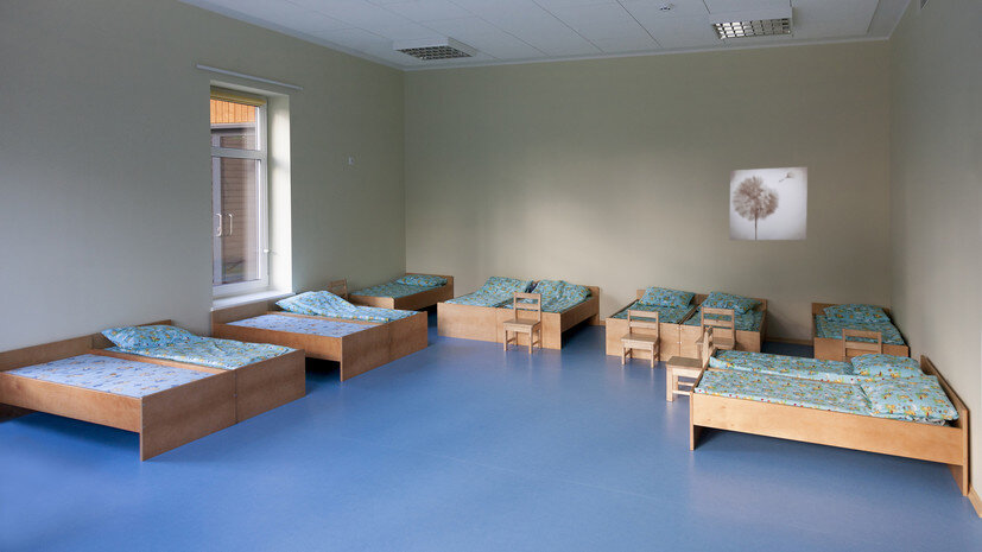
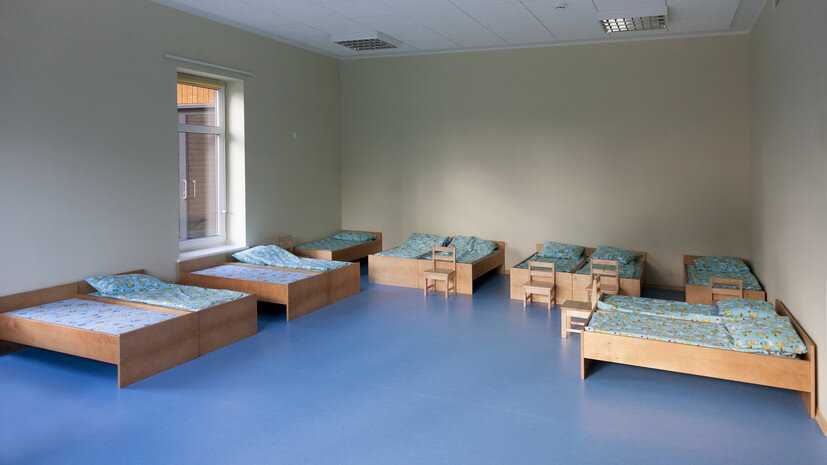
- wall art (767, 204)
